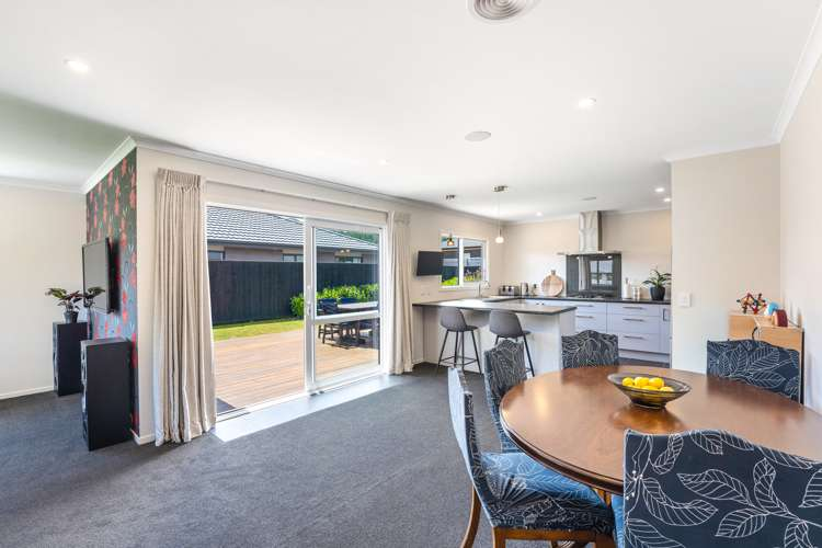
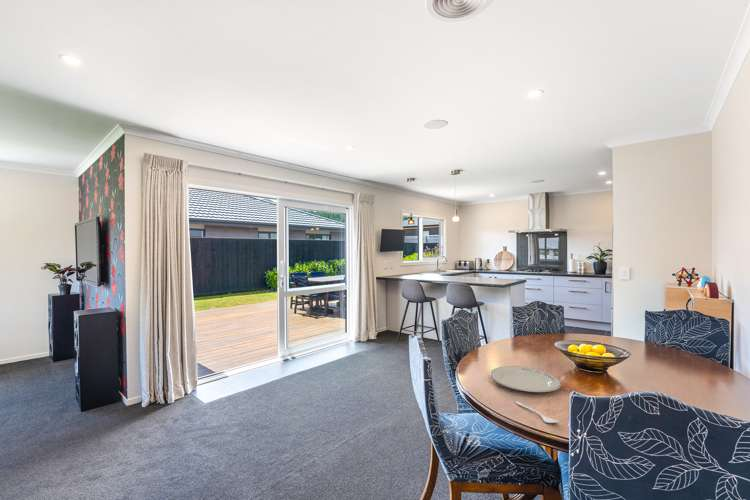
+ chinaware (524, 380)
+ spoon (535, 411)
